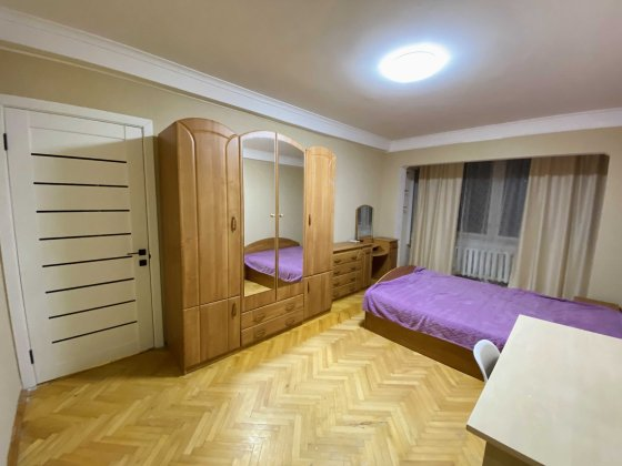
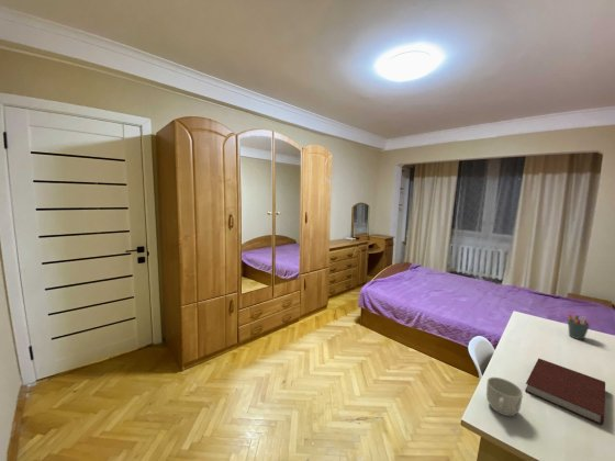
+ mug (502, 398)
+ pen holder (578, 325)
+ notebook (566, 386)
